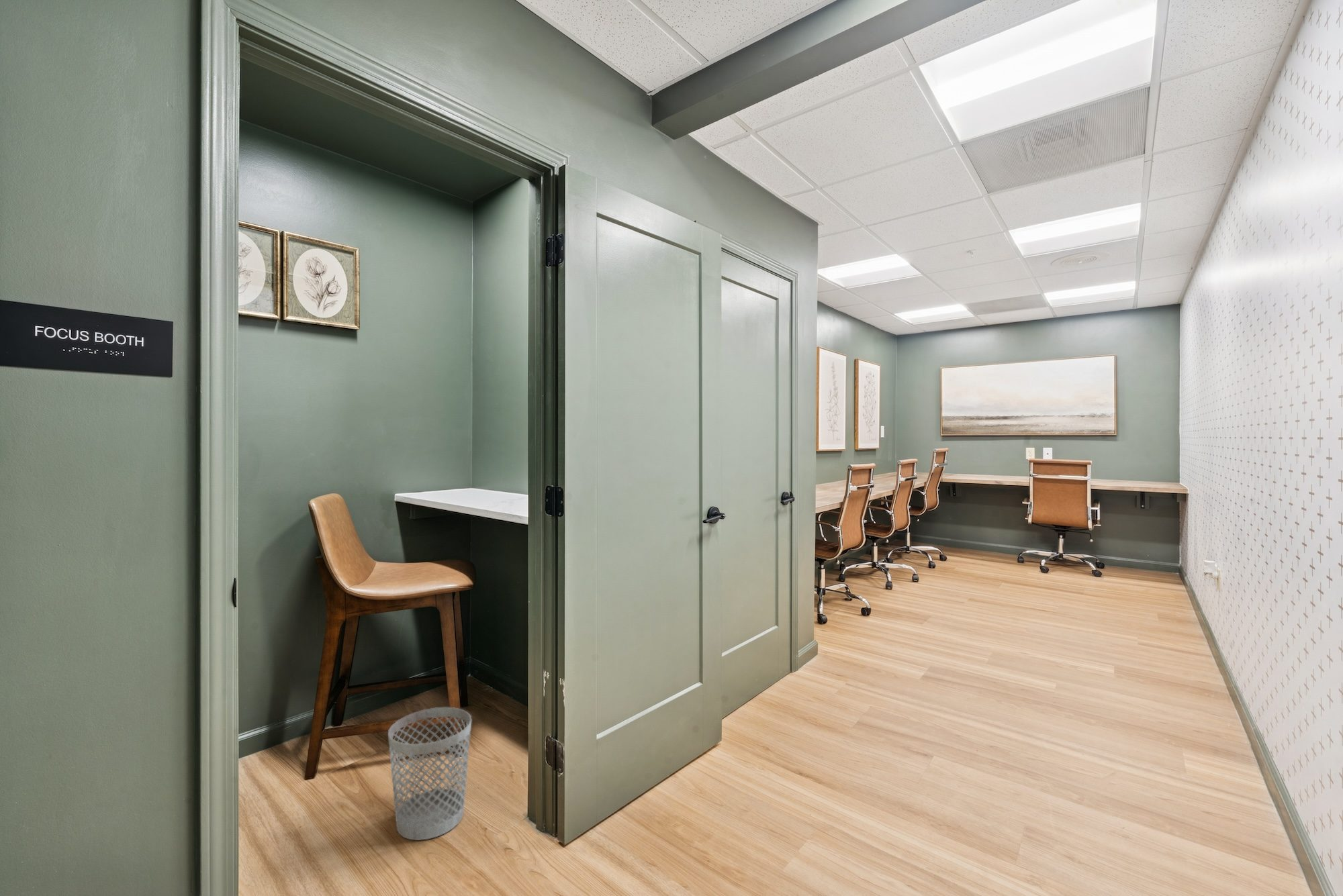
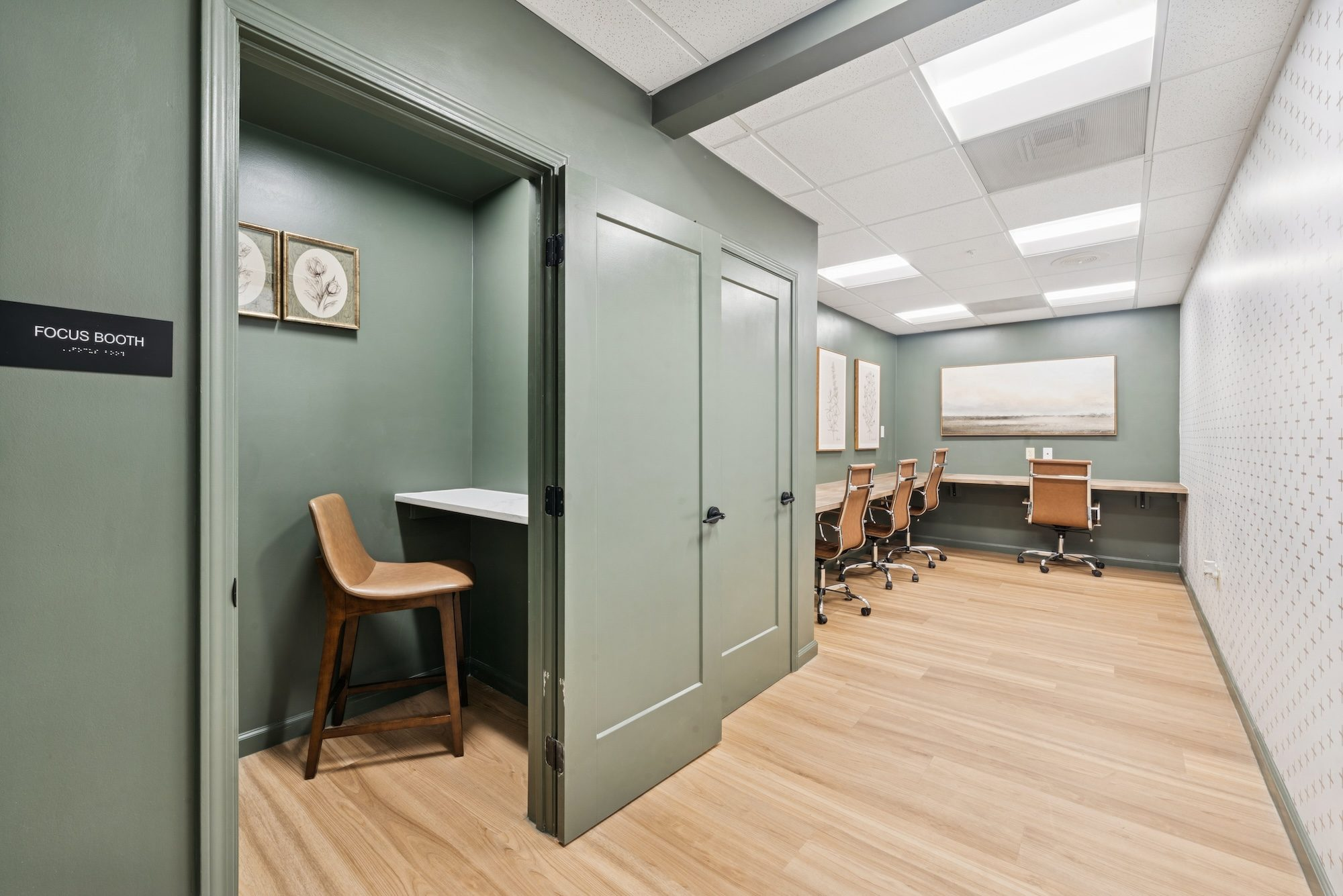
- wastebasket (430, 773)
